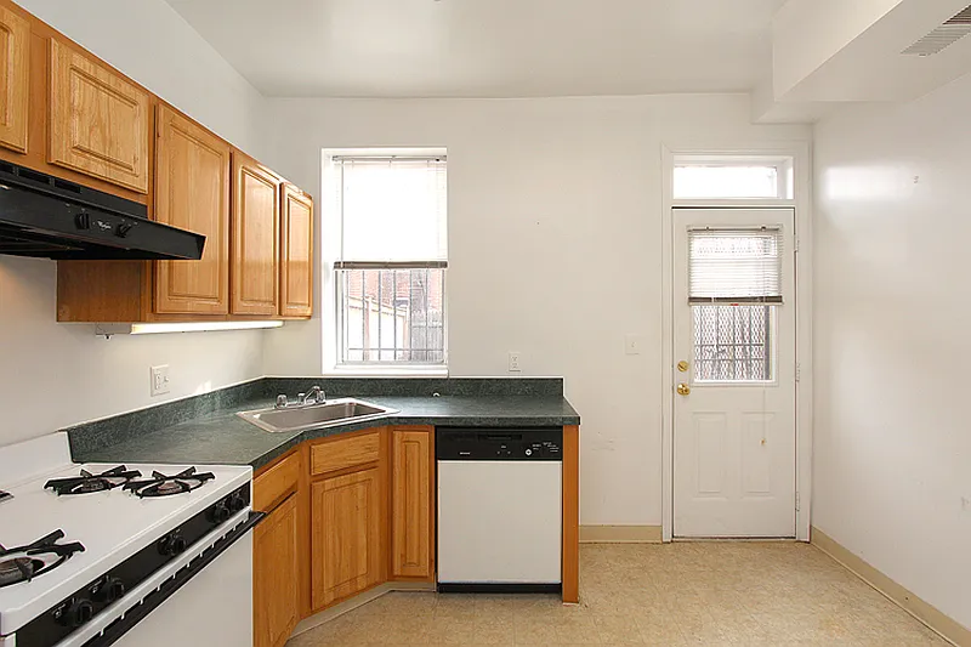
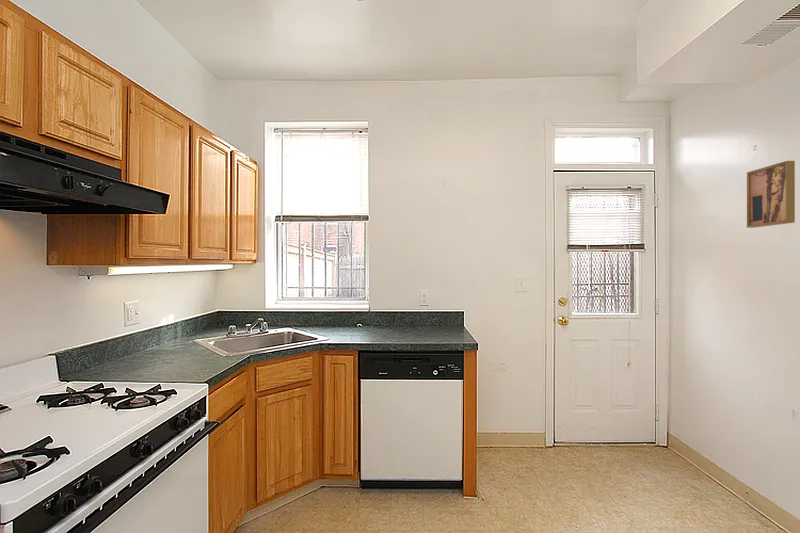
+ wall art (769, 196)
